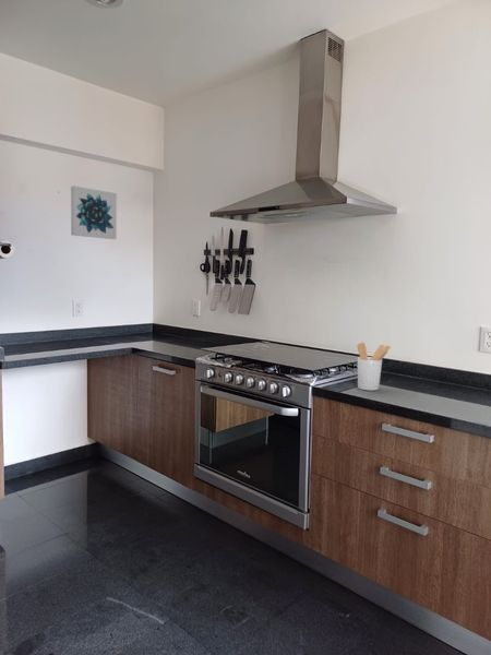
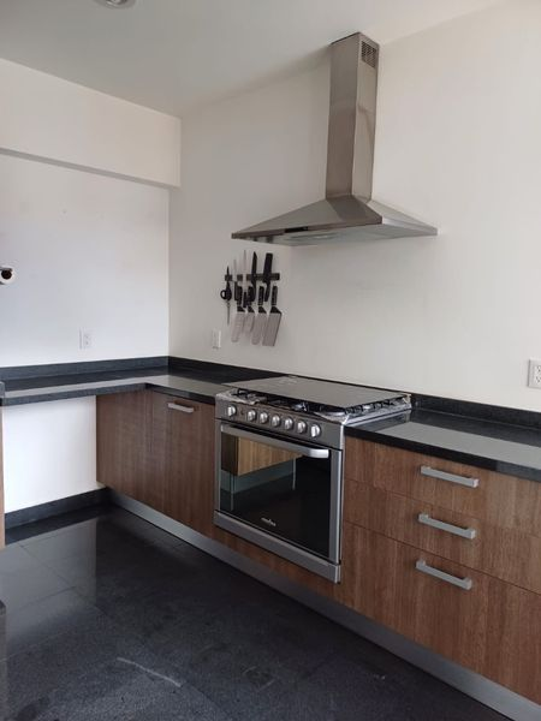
- utensil holder (373, 366)
- wall art (94, 213)
